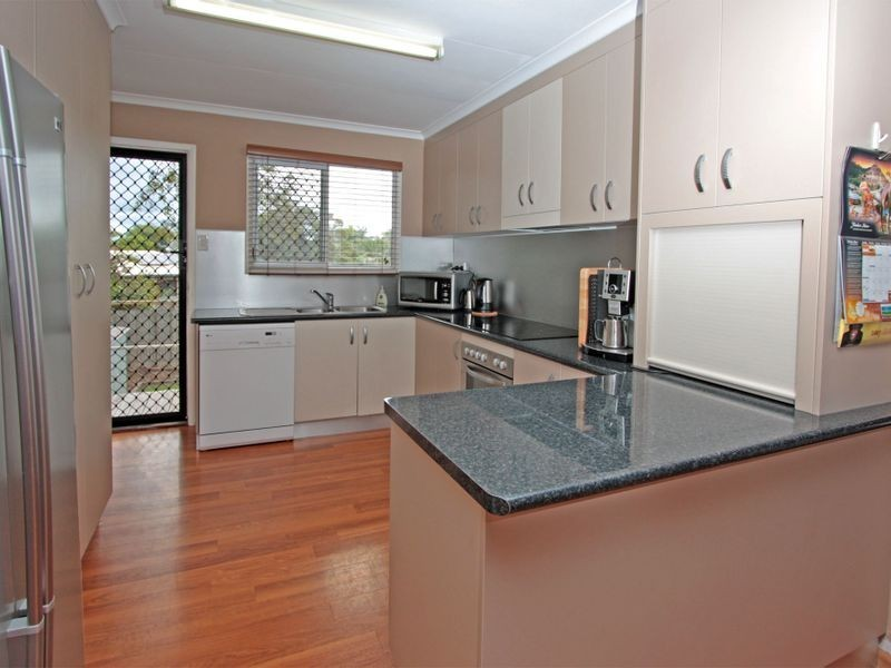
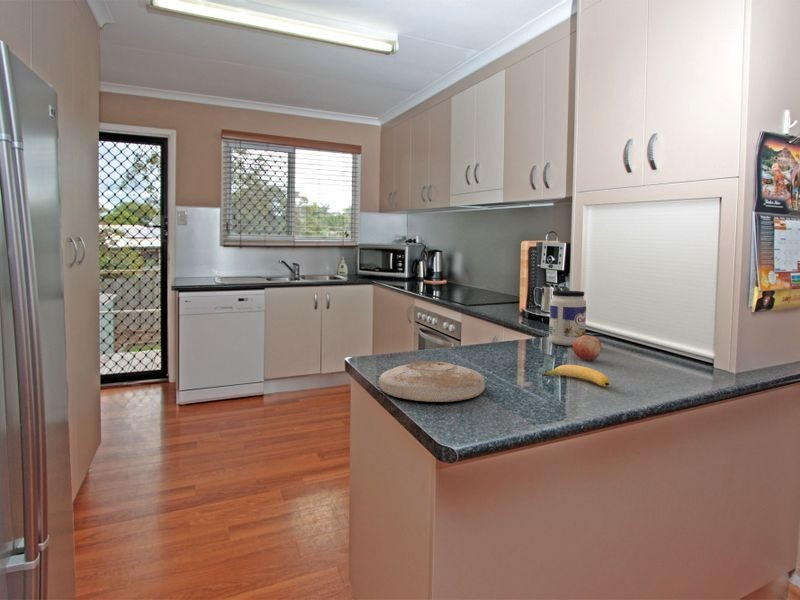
+ fruit (587, 347)
+ plate (431, 376)
+ banana (578, 374)
+ jar (567, 317)
